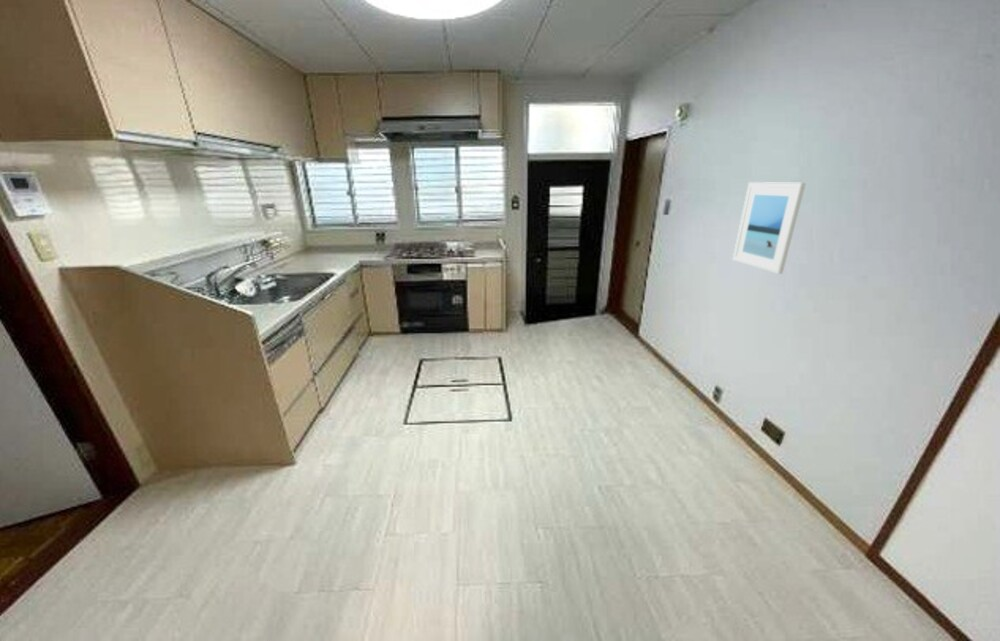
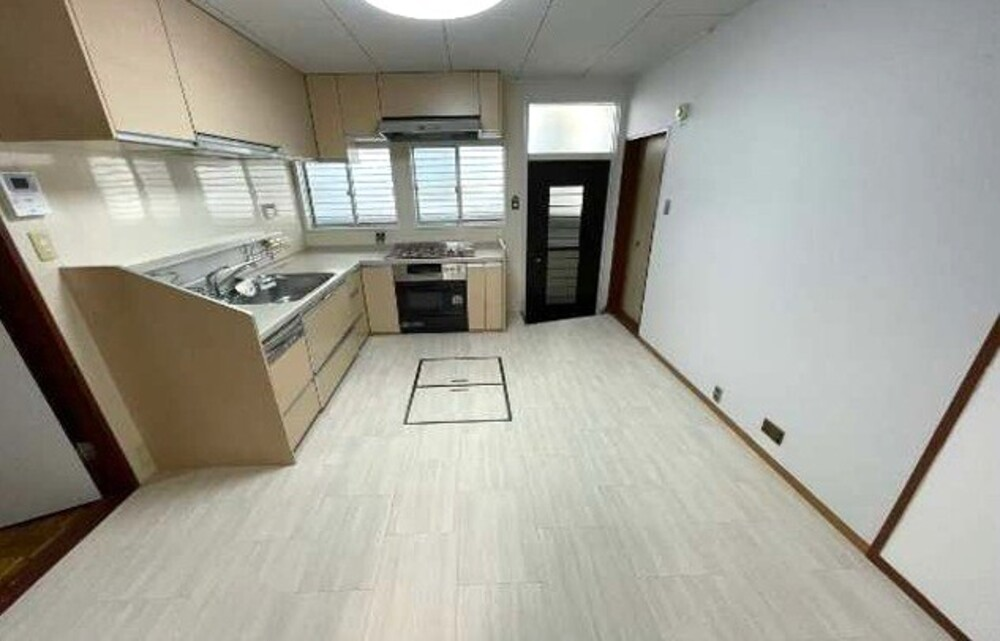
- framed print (764, 226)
